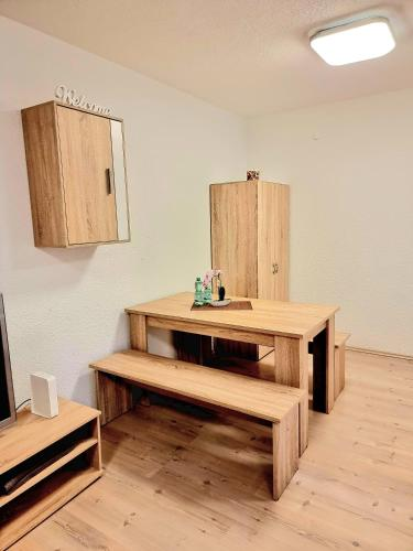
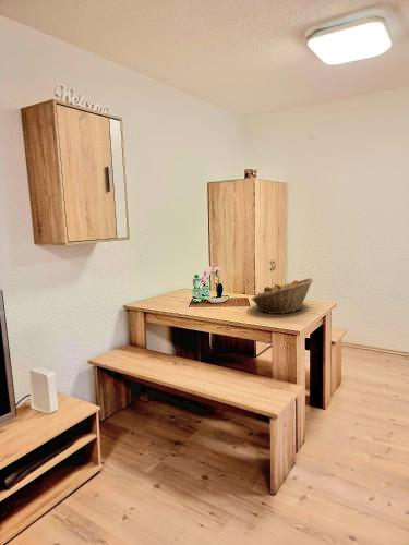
+ fruit basket (282, 294)
